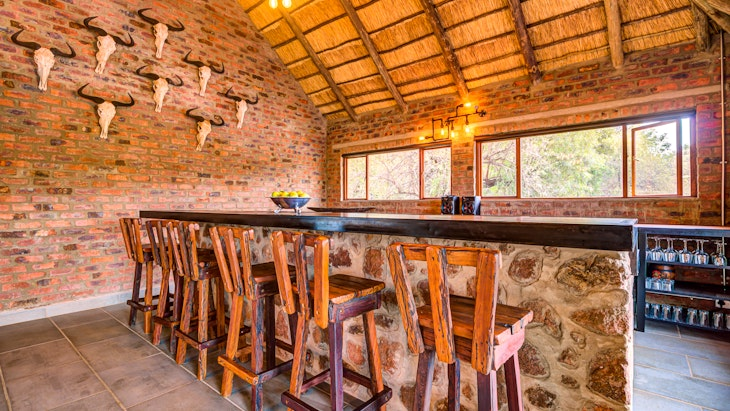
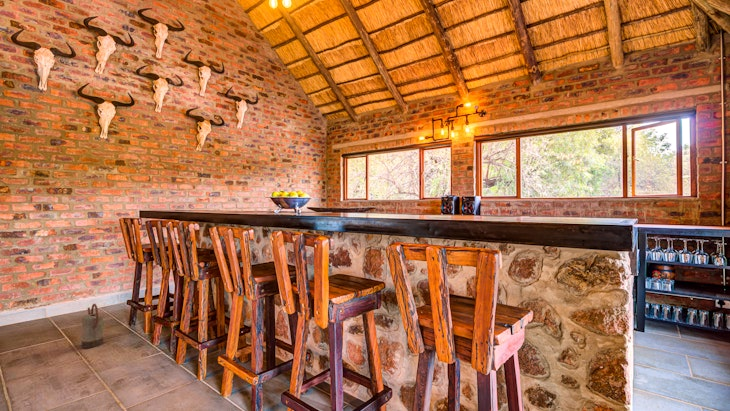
+ watering can (92, 323)
